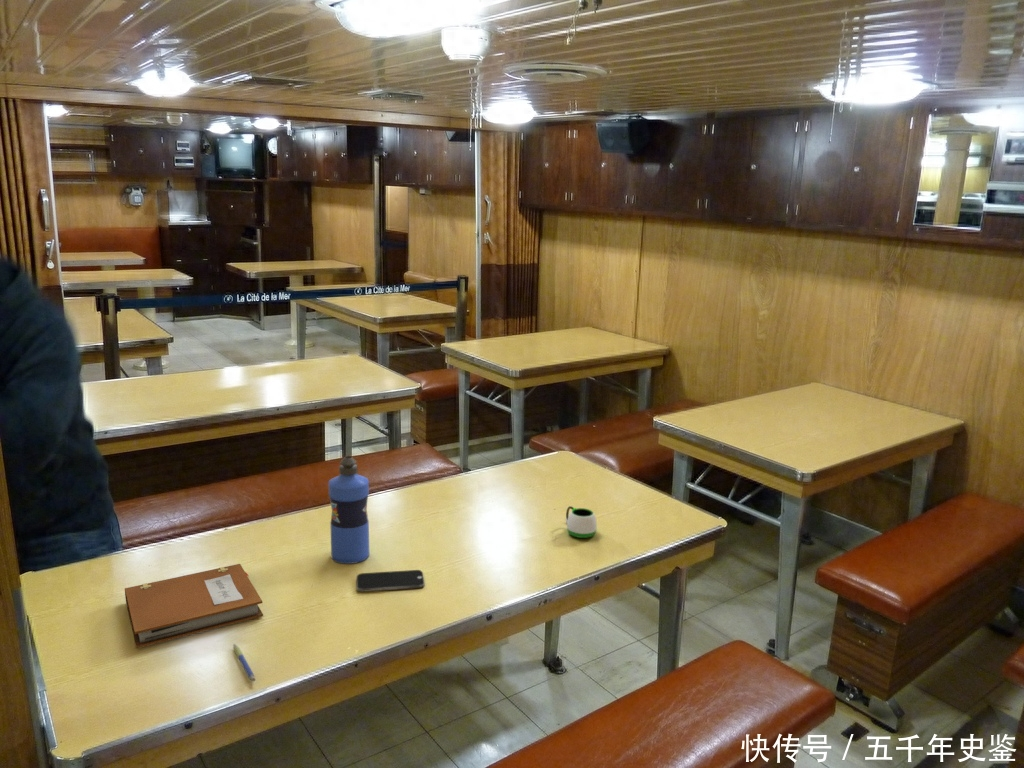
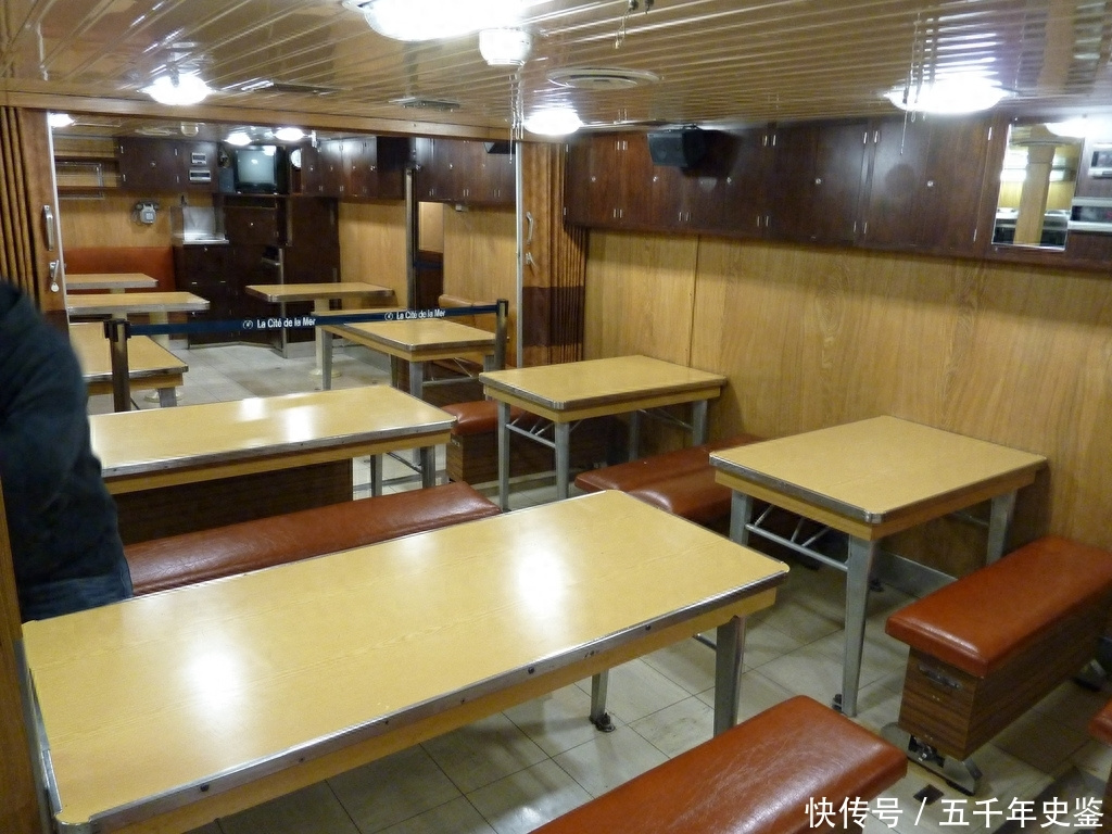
- pen (243, 661)
- mug (577, 520)
- notebook (195, 600)
- smartphone (390, 580)
- water bottle (349, 507)
